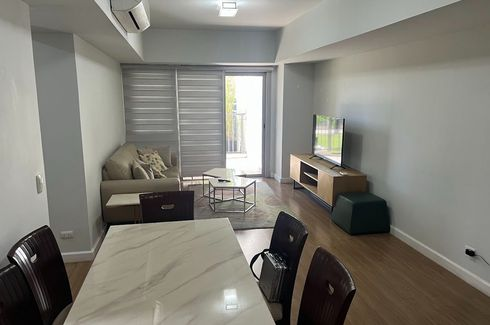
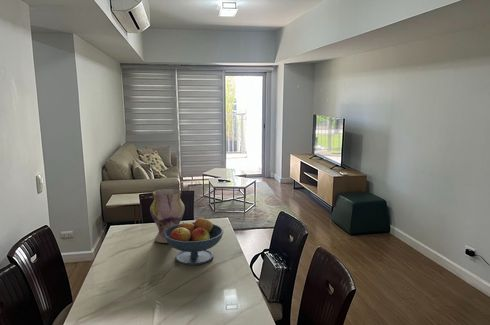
+ fruit bowl (194, 239)
+ vase (167, 215)
